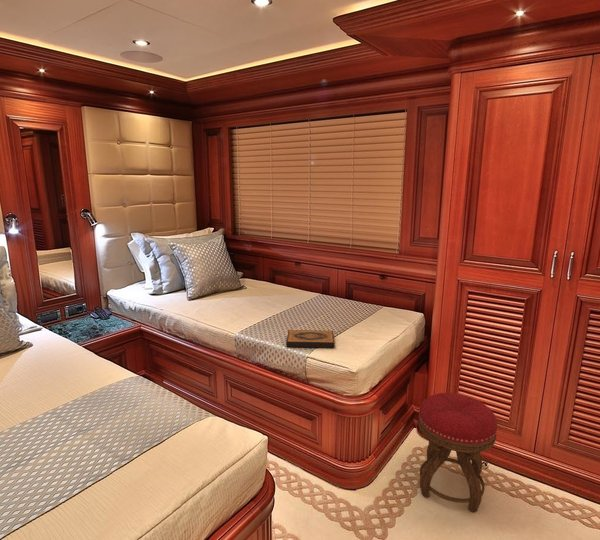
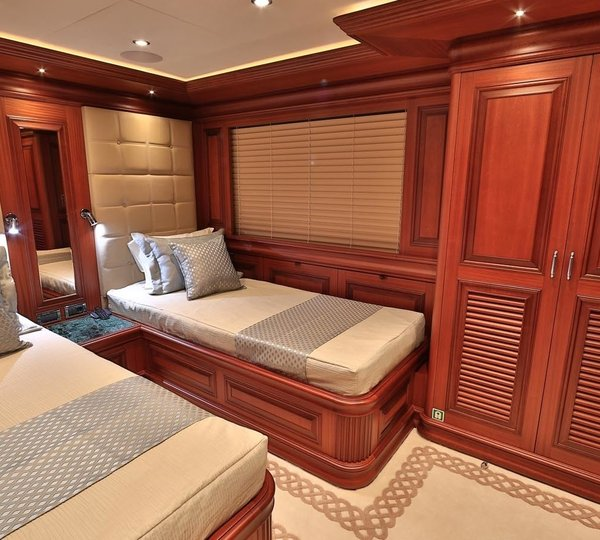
- stool (454, 447)
- hardback book (310, 338)
